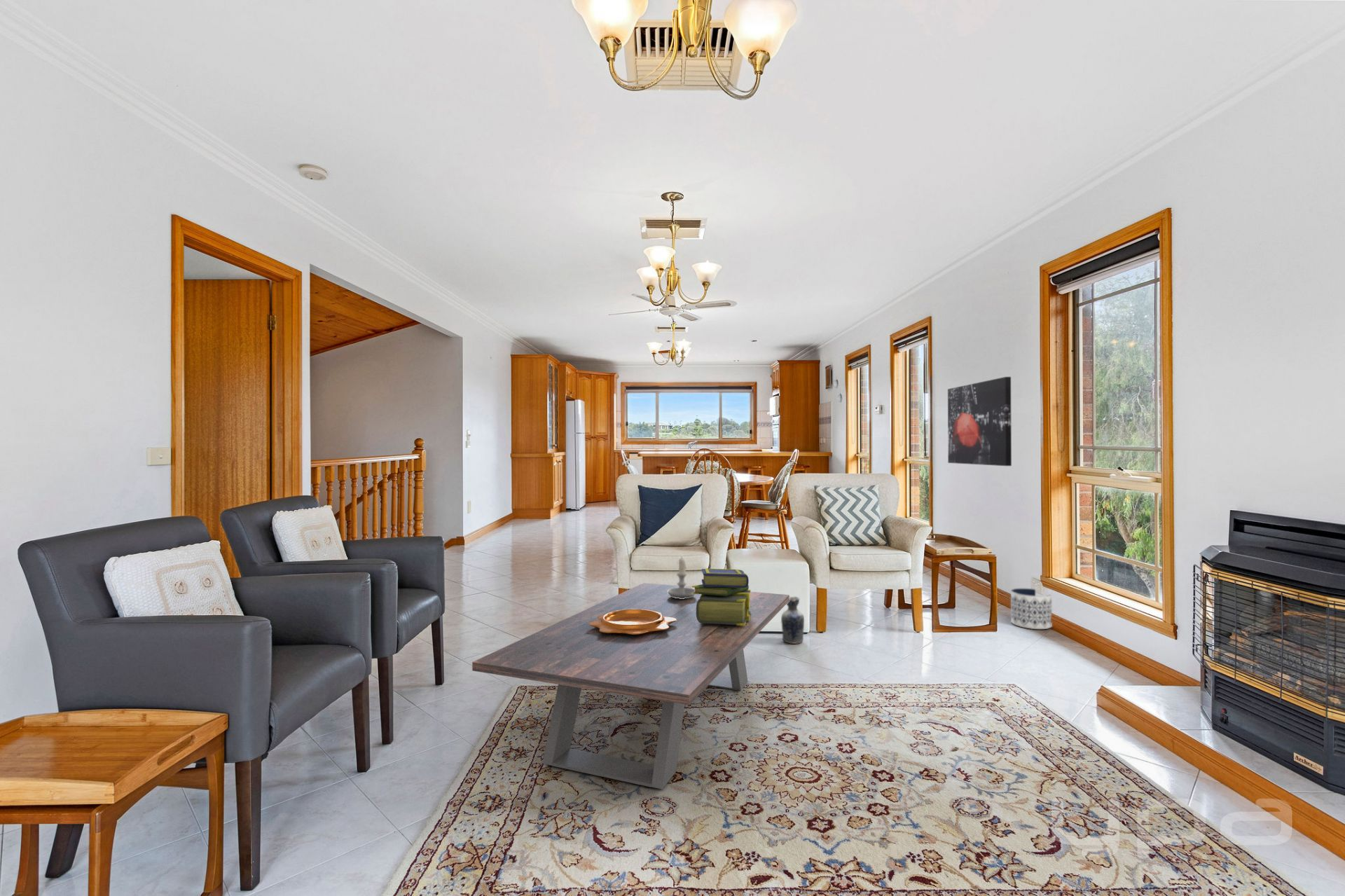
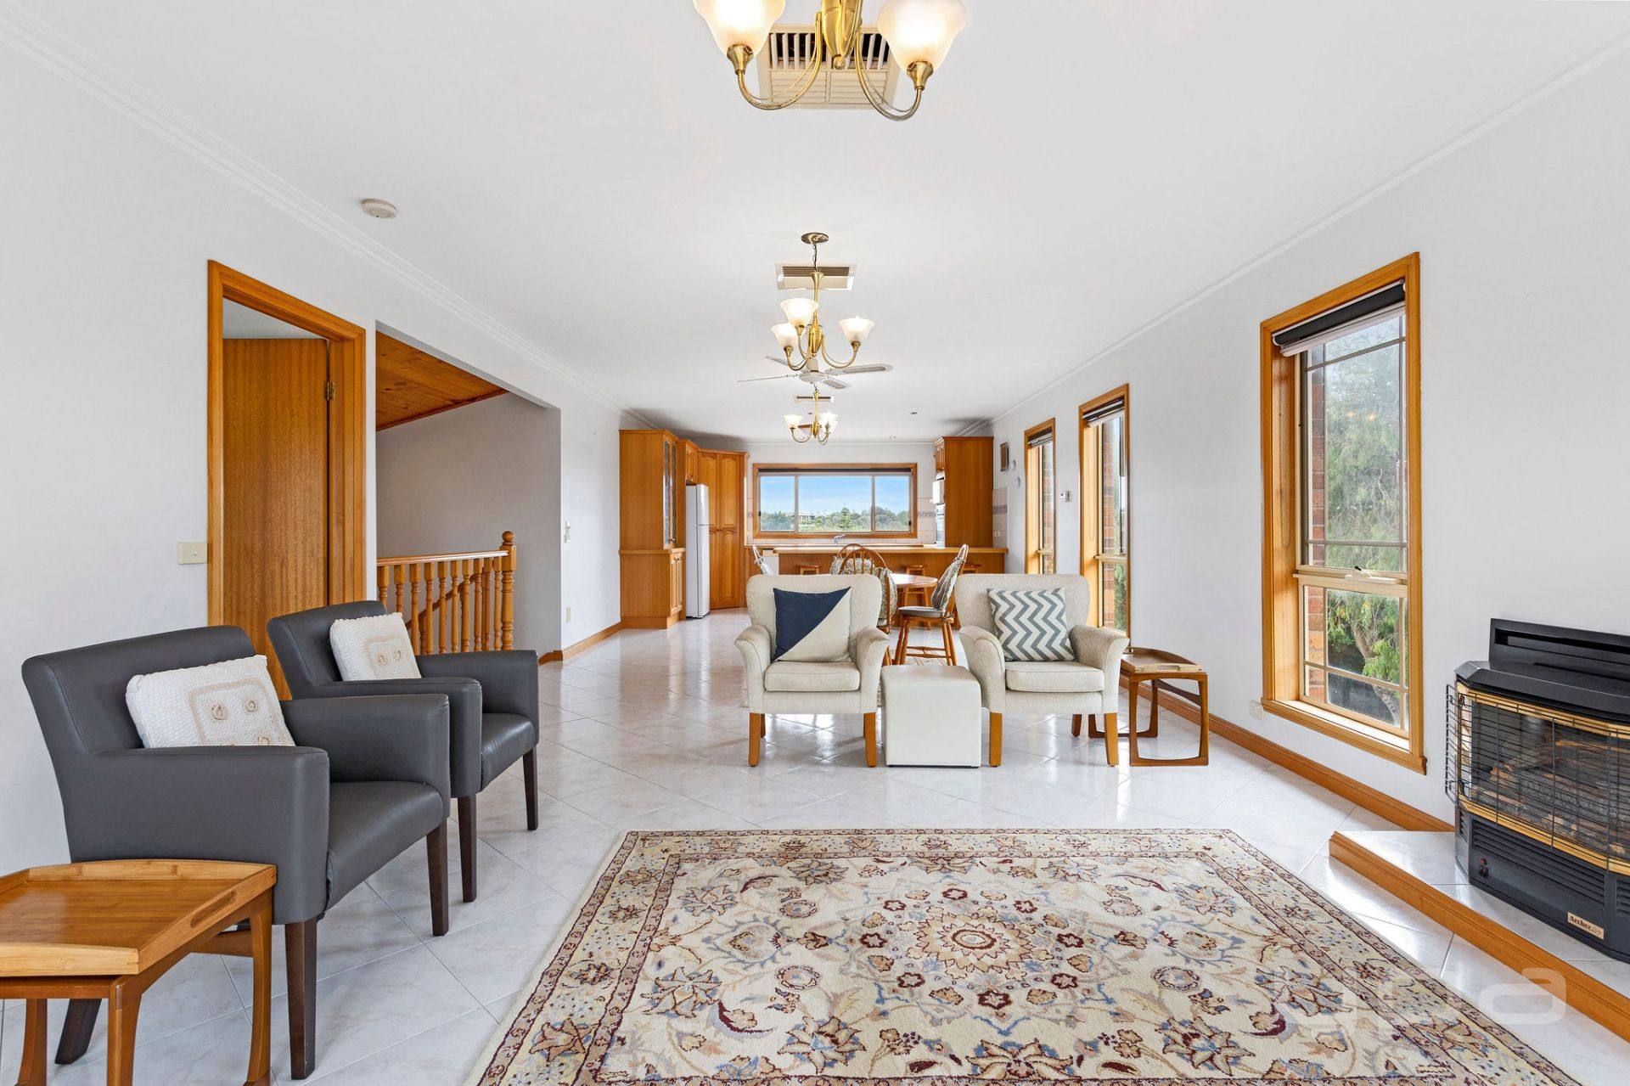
- wall art (977, 424)
- coffee table (660, 670)
- decorative bowl (633, 621)
- planter (1031, 608)
- stack of books (722, 593)
- ceramic jug (792, 619)
- candle (682, 576)
